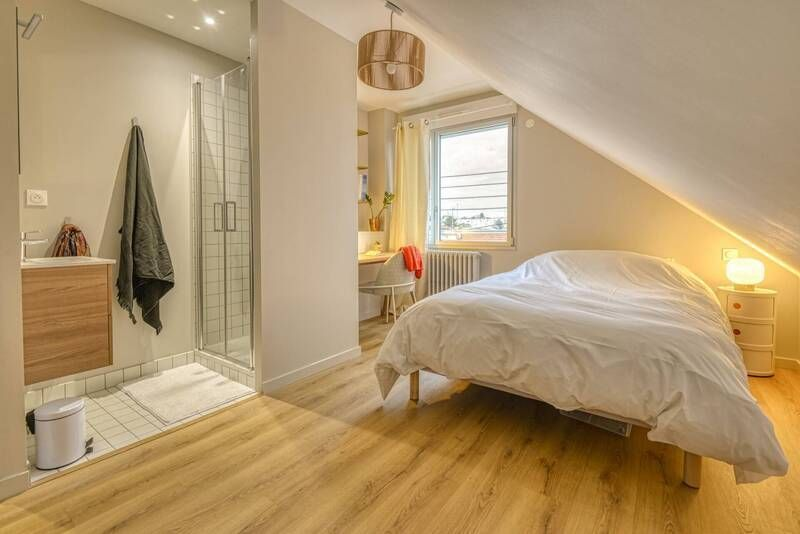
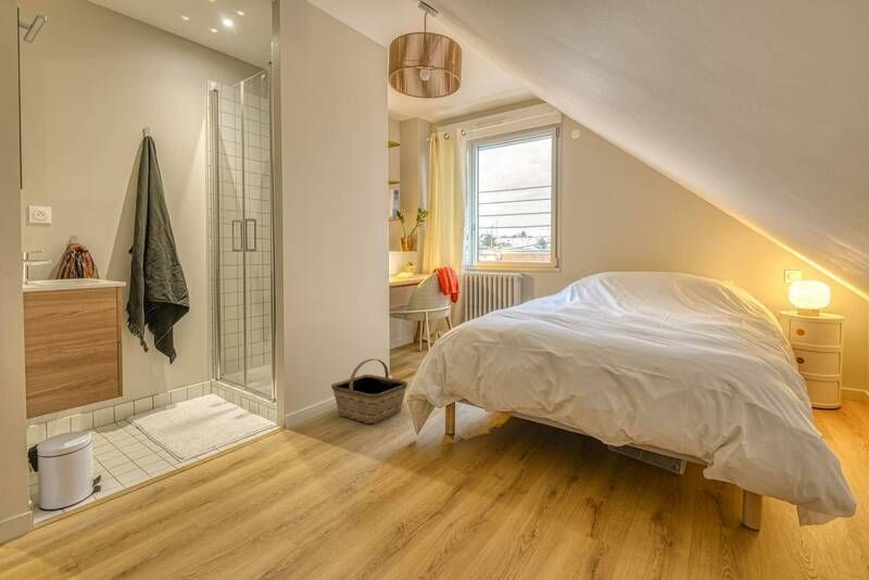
+ basket (369, 386)
